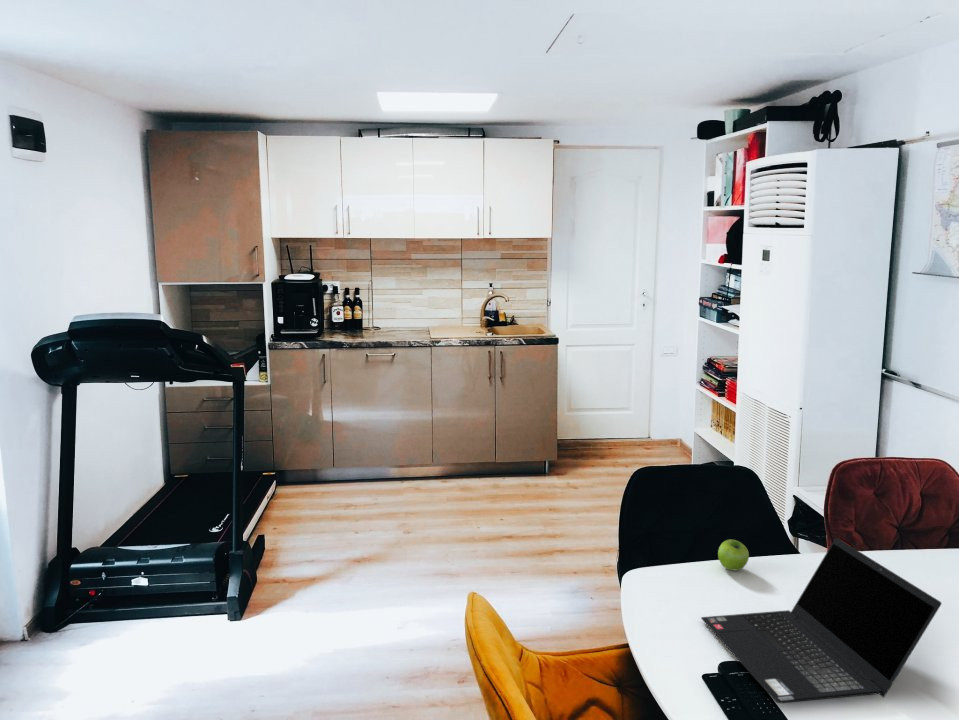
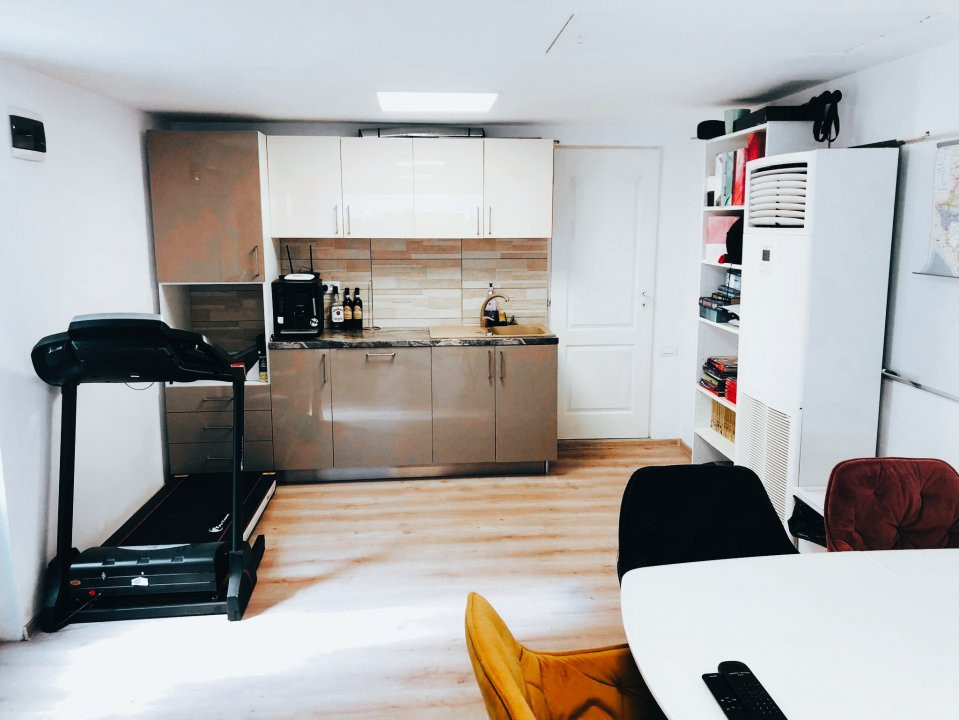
- fruit (733, 555)
- laptop computer (809, 613)
